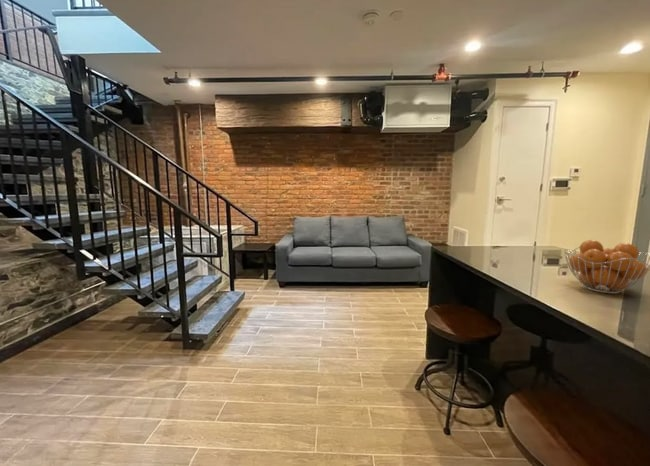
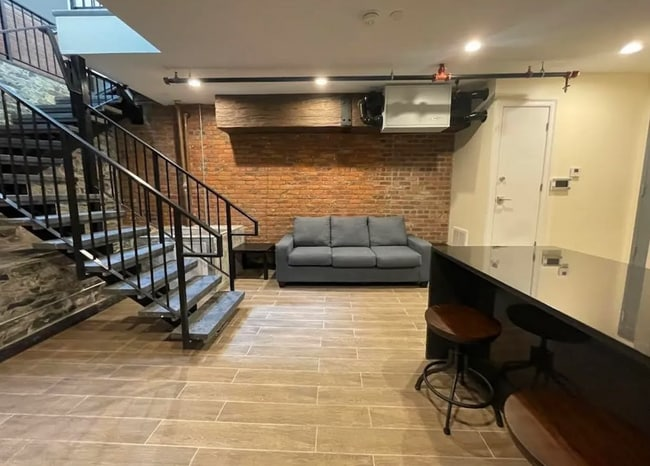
- fruit basket (604, 265)
